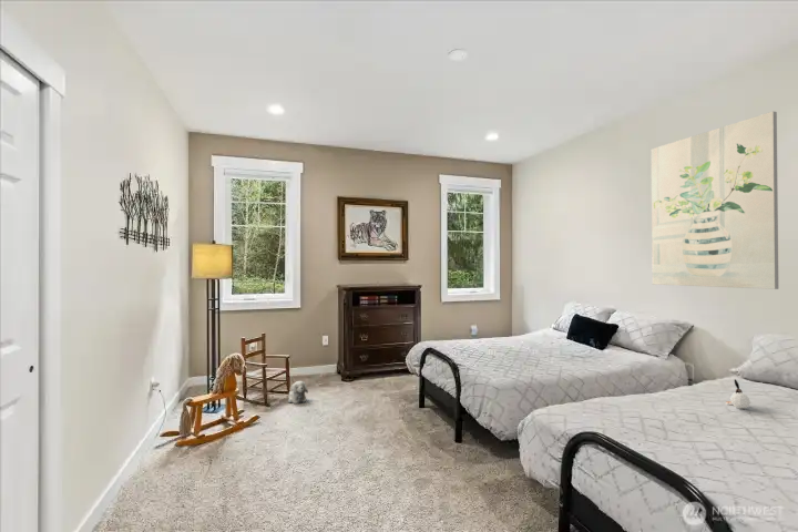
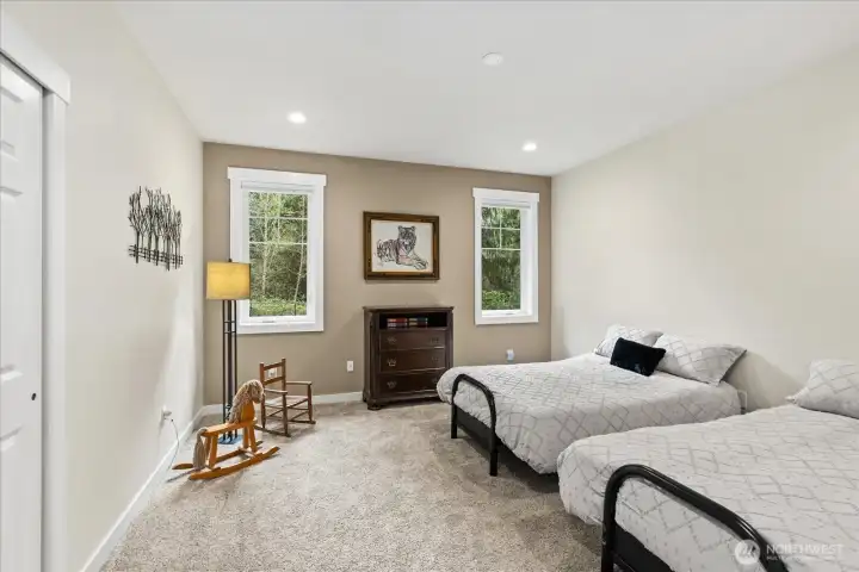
- wall art (706, 209)
- plush toy (297, 389)
- toy horse (740, 393)
